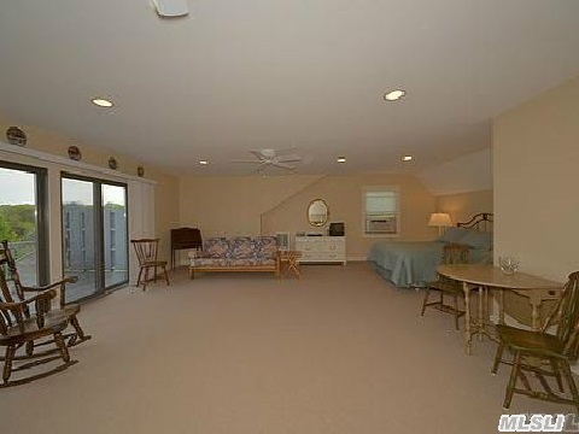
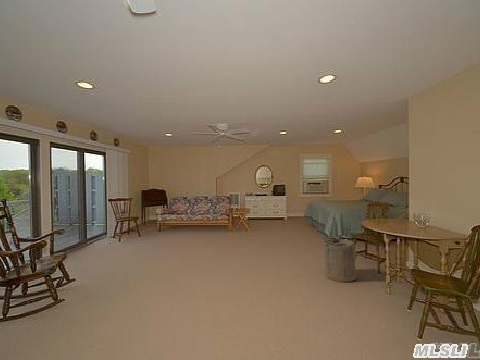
+ laundry hamper (340, 257)
